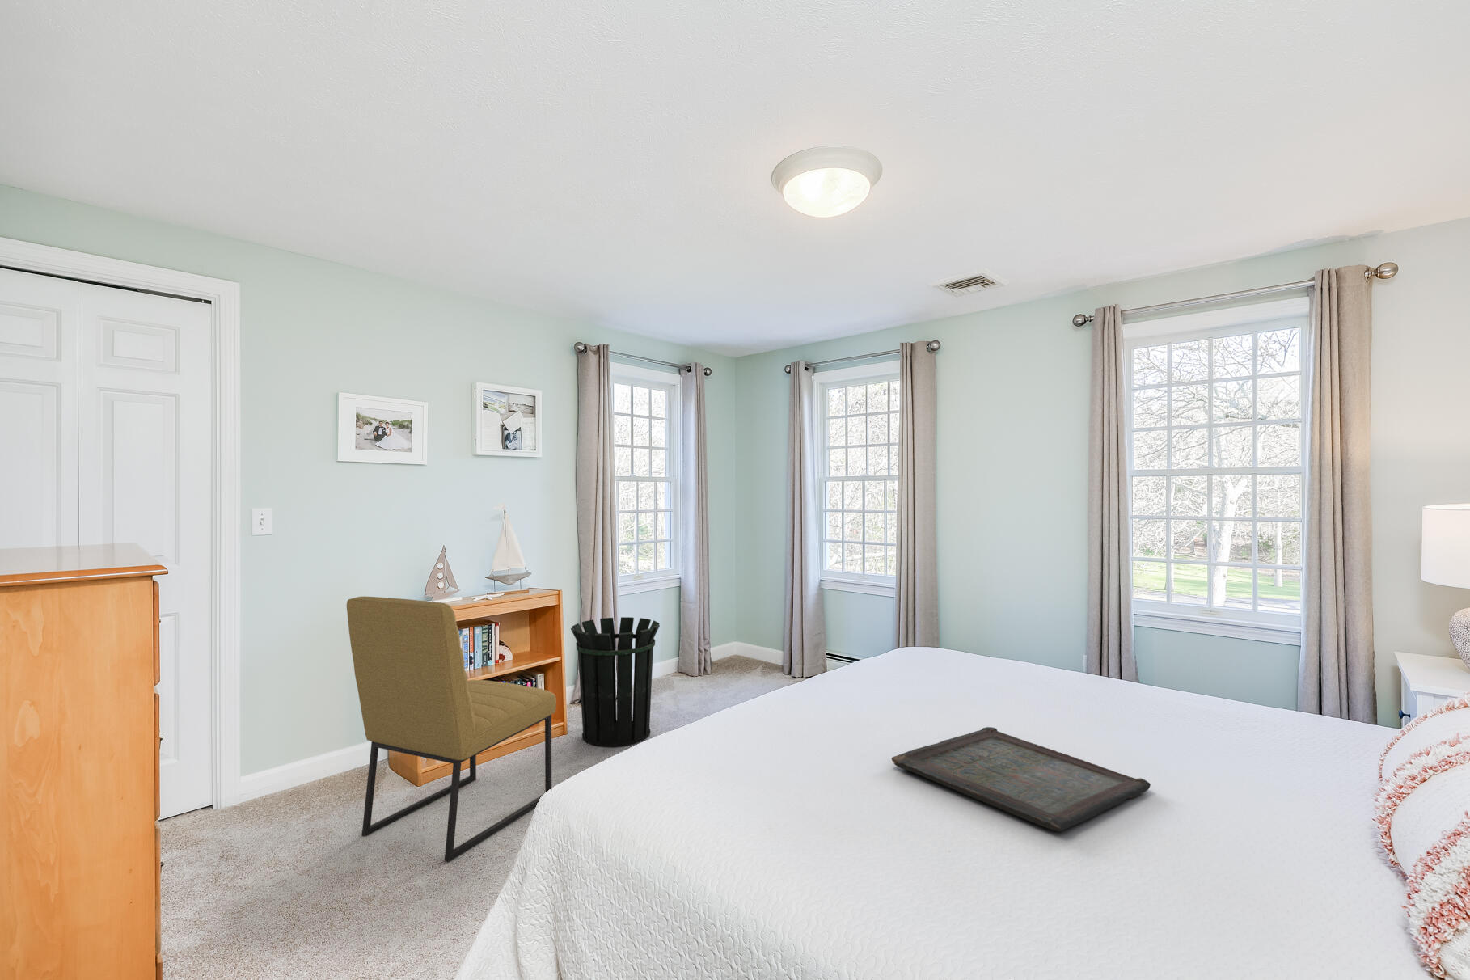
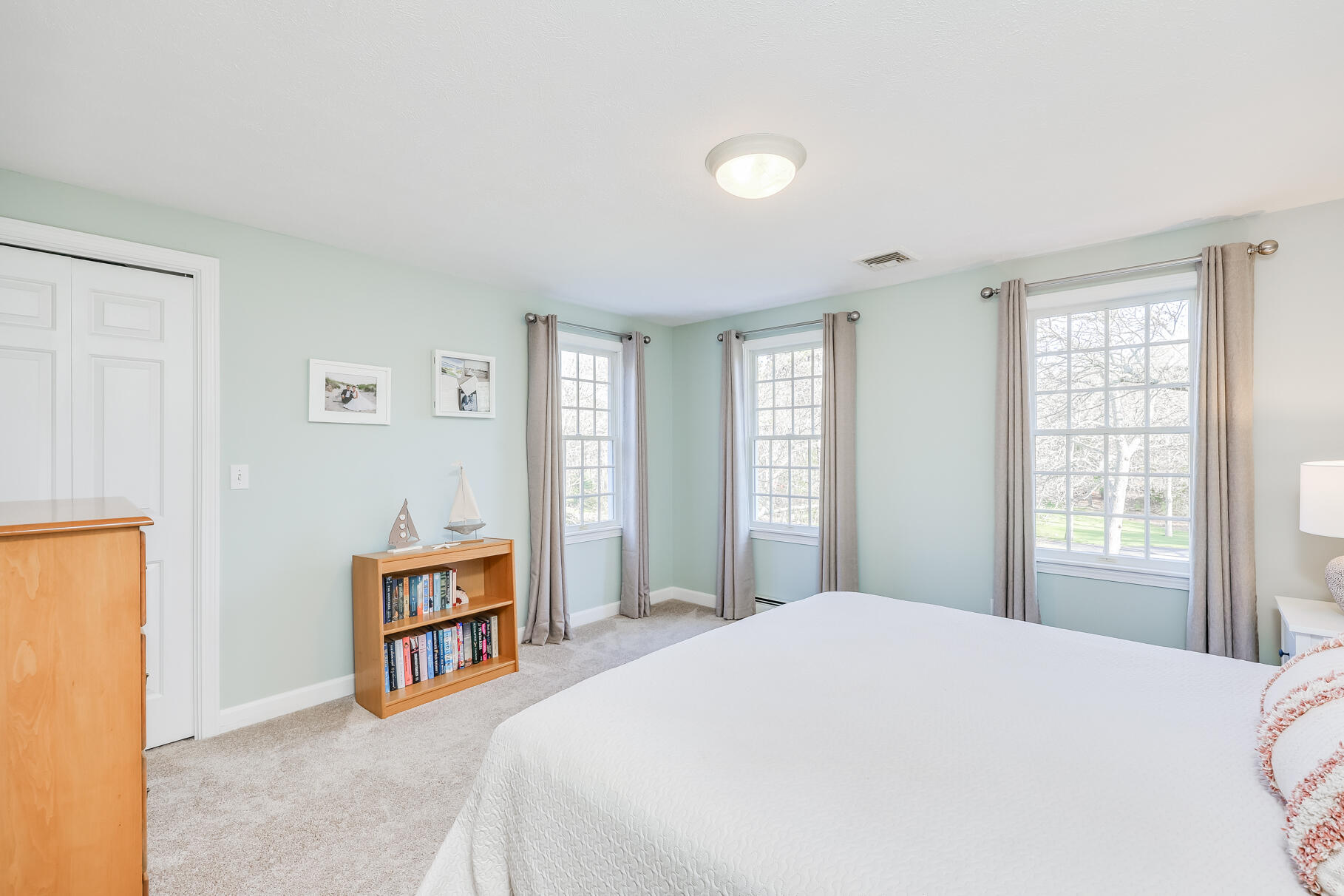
- chair (457, 703)
- serving tray (1015, 771)
- waste bin (617, 679)
